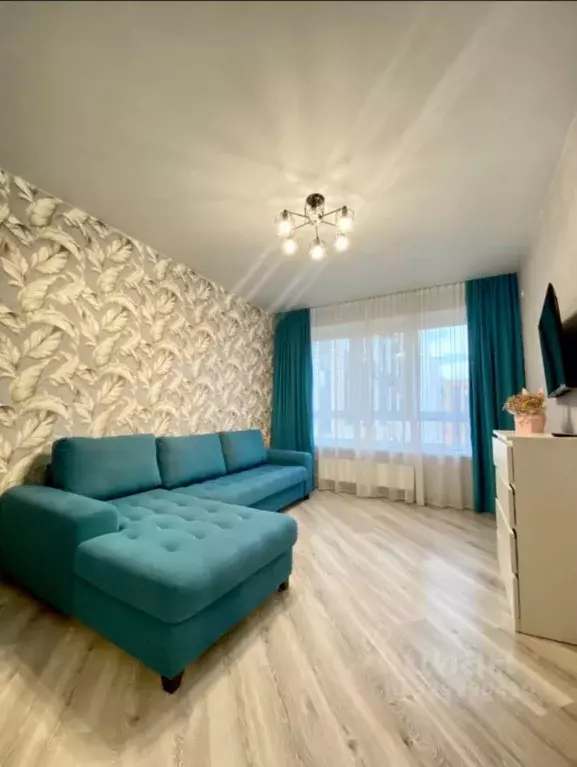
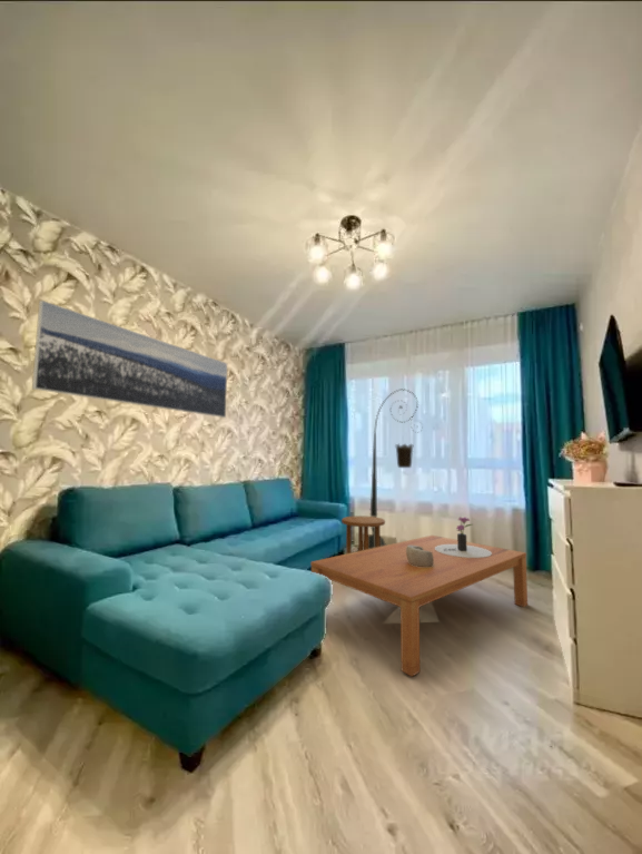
+ coffee table (425, 585)
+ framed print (154, 372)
+ decorative bowl (418, 554)
+ floor lamp (398, 467)
+ side table (362, 547)
+ potted flower (462, 533)
